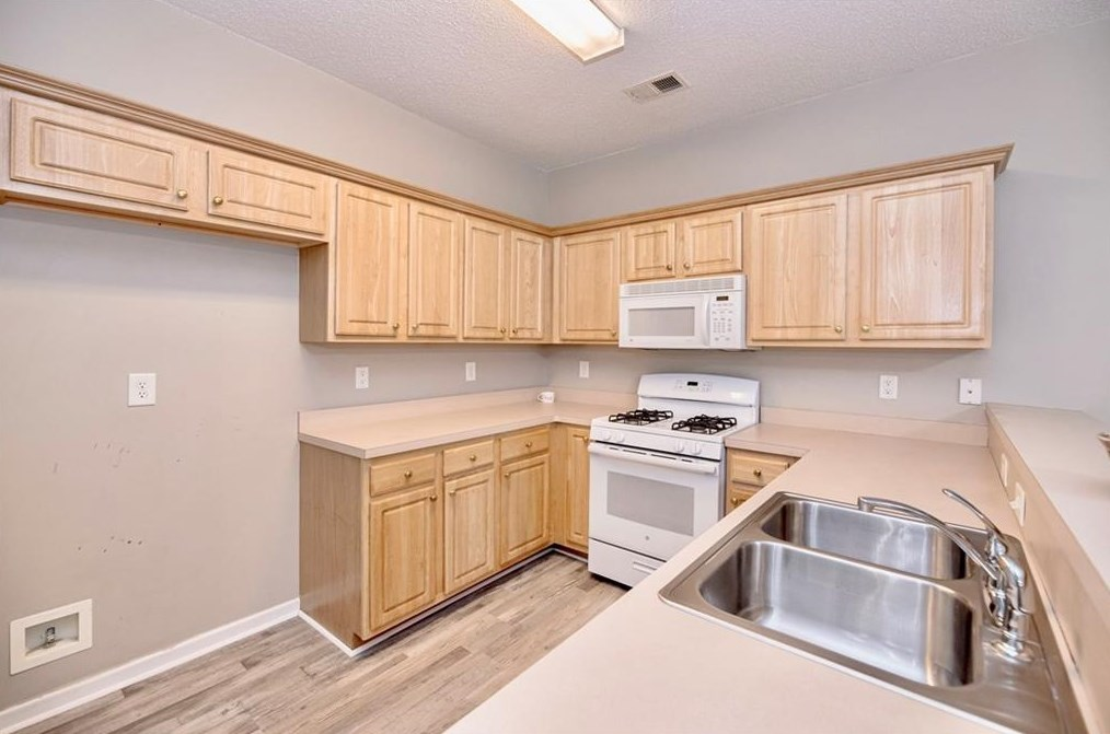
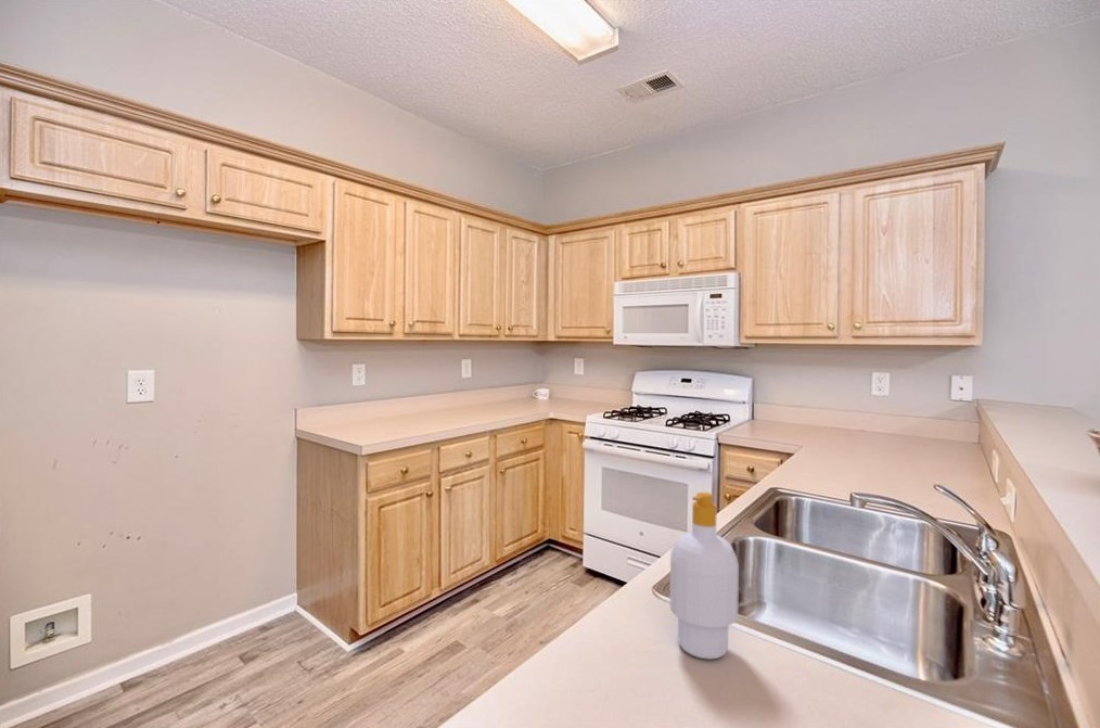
+ soap bottle (703, 570)
